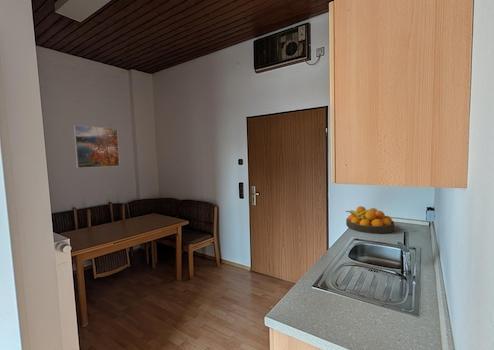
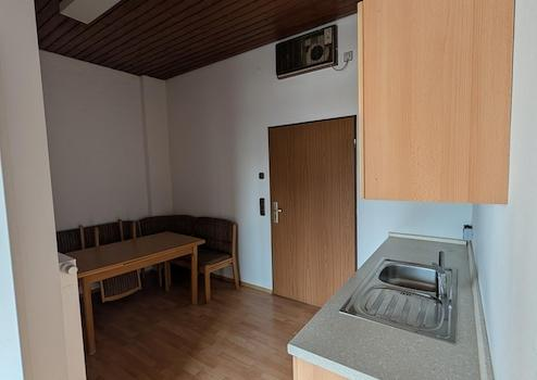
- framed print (98, 147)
- fruit bowl (369, 217)
